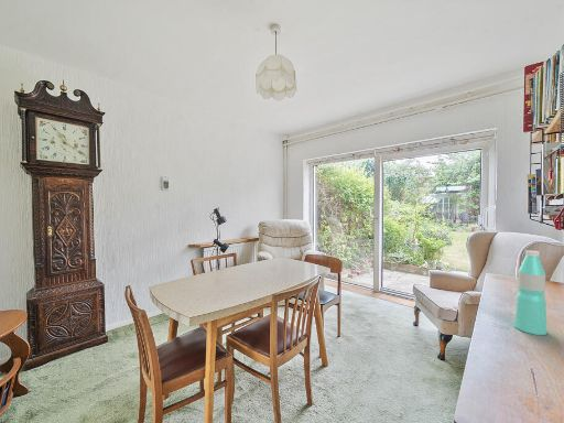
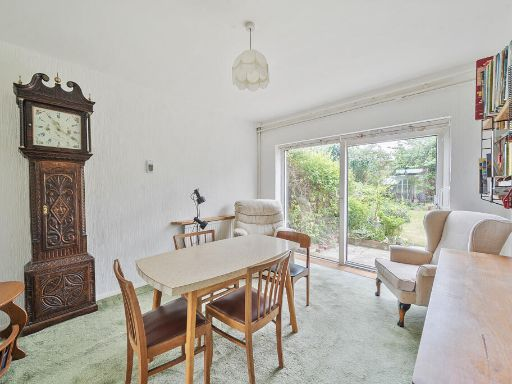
- water bottle (531, 290)
